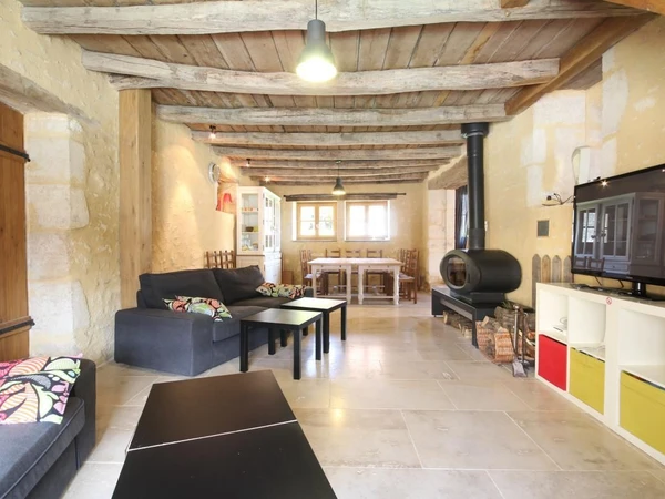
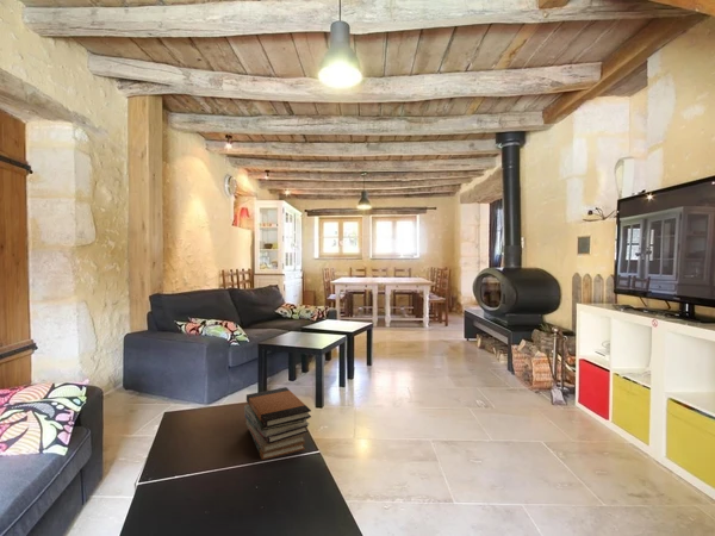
+ book stack (275, 419)
